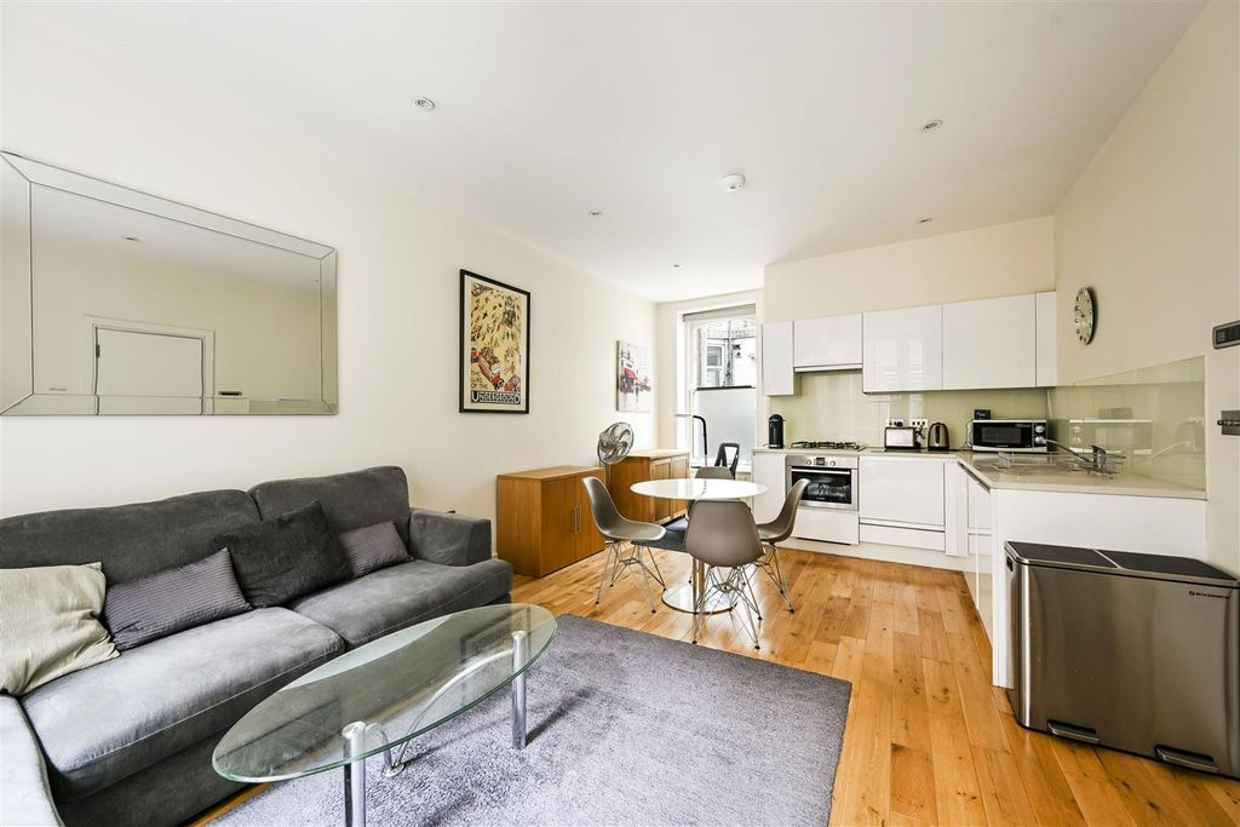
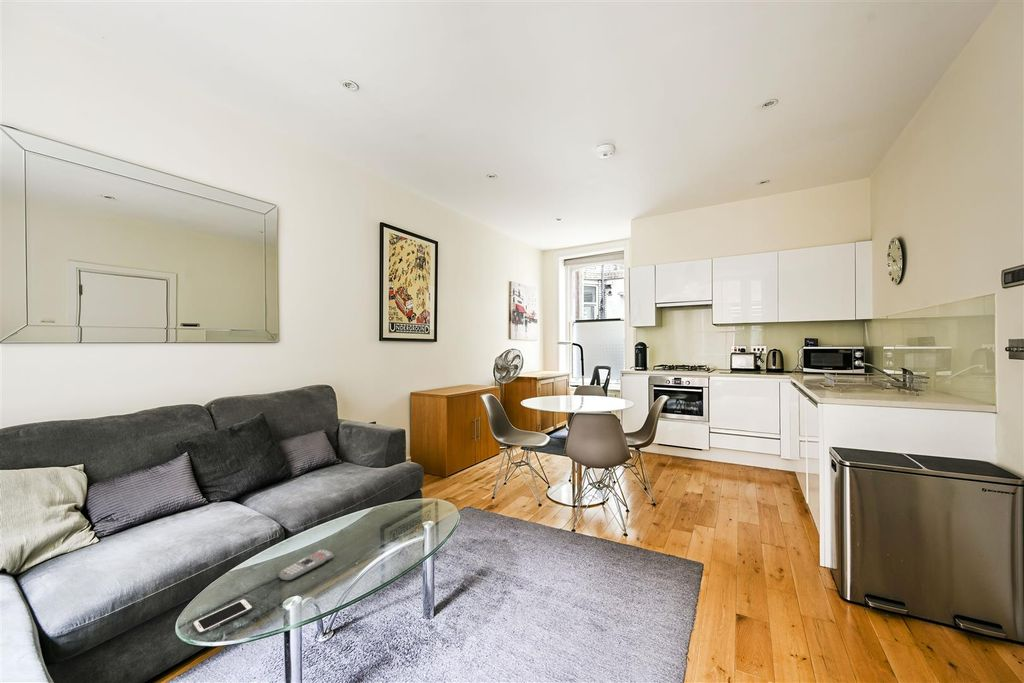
+ remote control (306, 564)
+ cell phone (223, 615)
